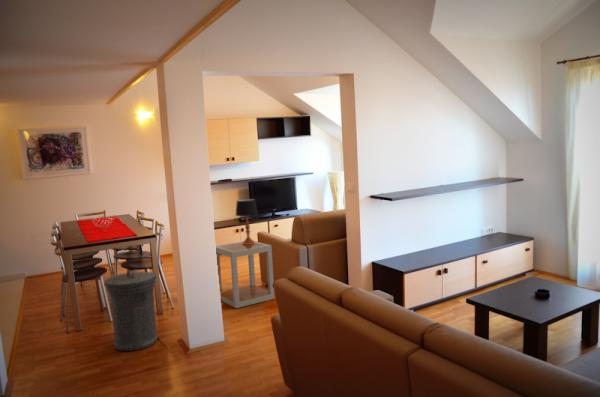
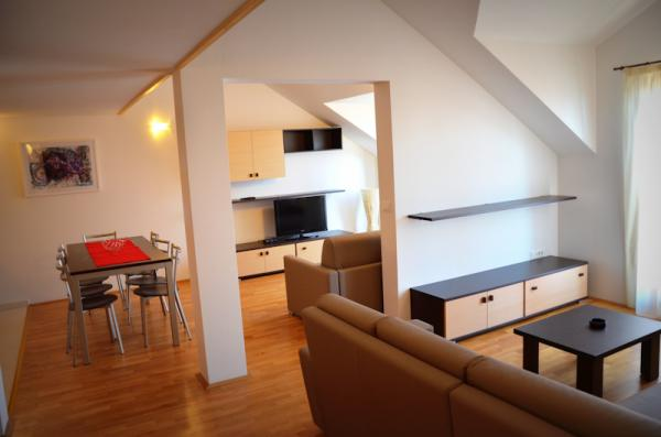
- trash can (133, 307)
- side table (249, 272)
- table lamp (247, 221)
